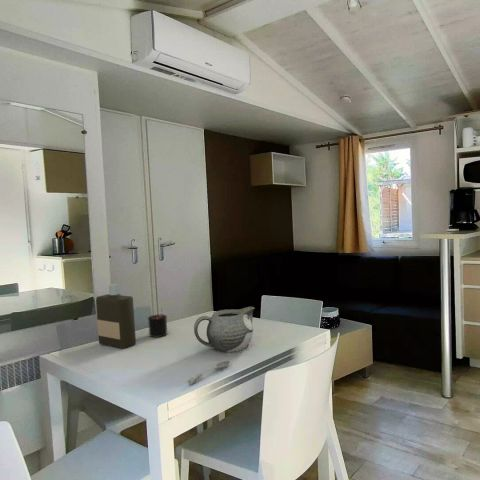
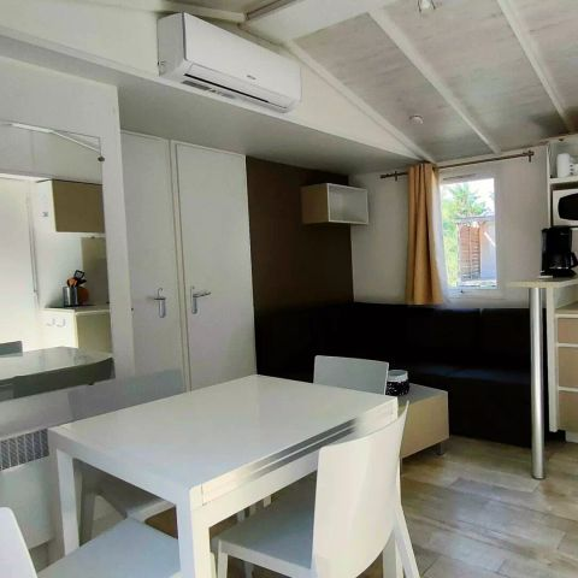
- candle (157, 321)
- teapot (225, 329)
- bottle (115, 314)
- soupspoon (209, 370)
